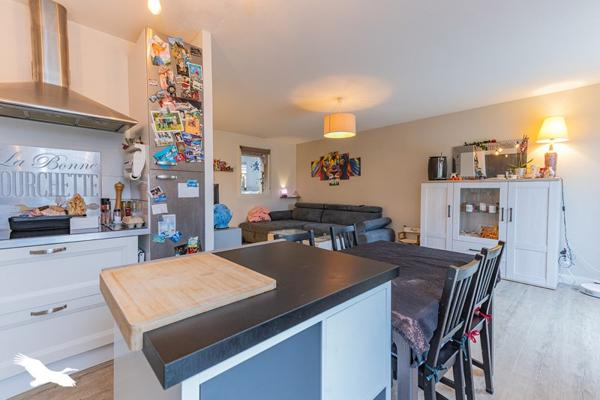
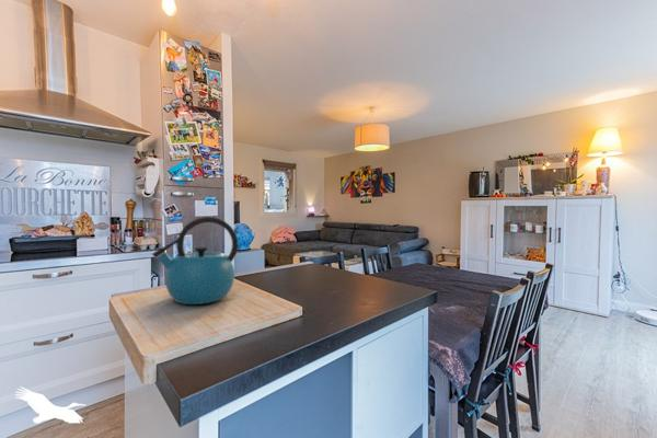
+ kettle (197, 257)
